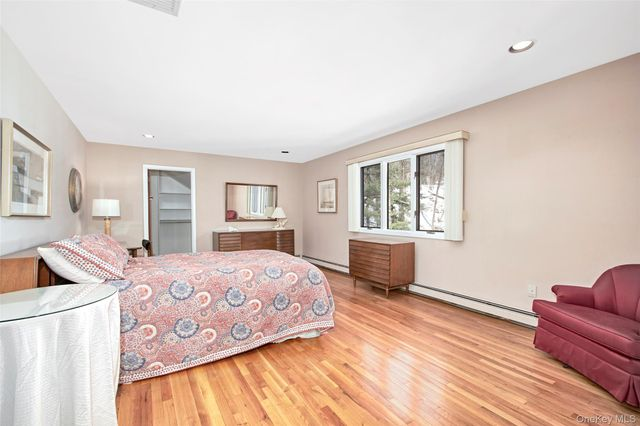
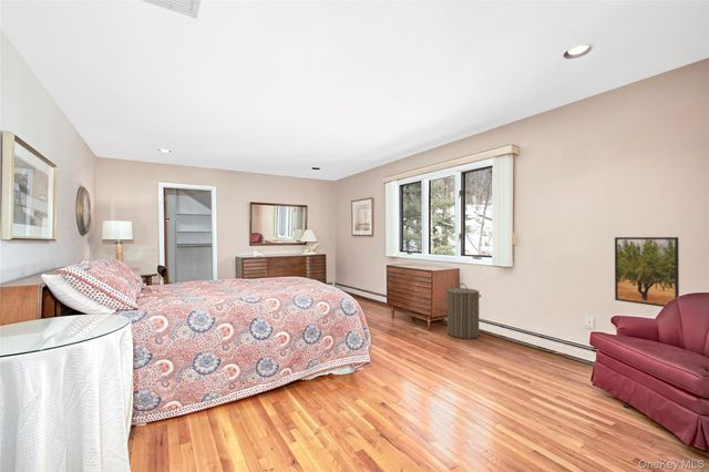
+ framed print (645, 270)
+ laundry hamper (462, 308)
